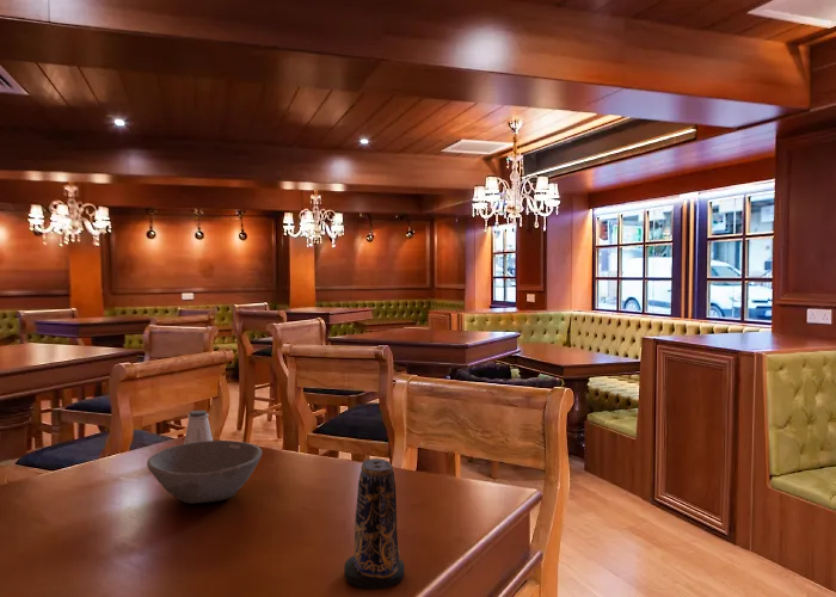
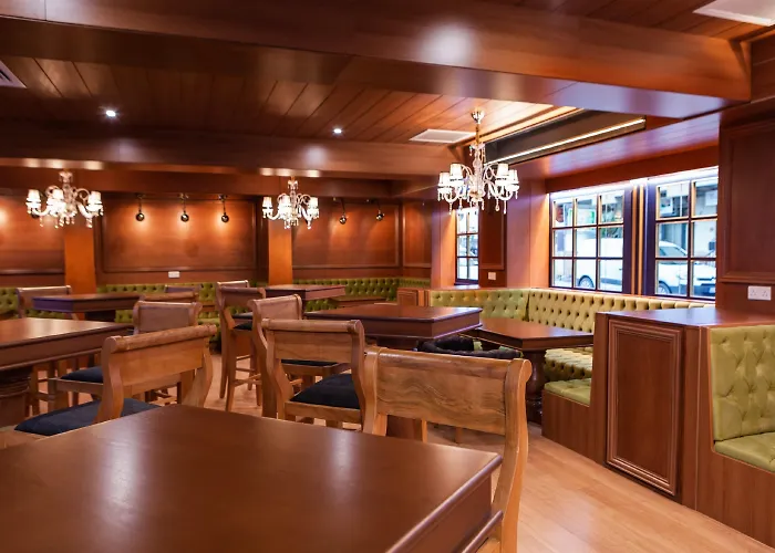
- bowl (207, 475)
- candle (374, 518)
- saltshaker (198, 433)
